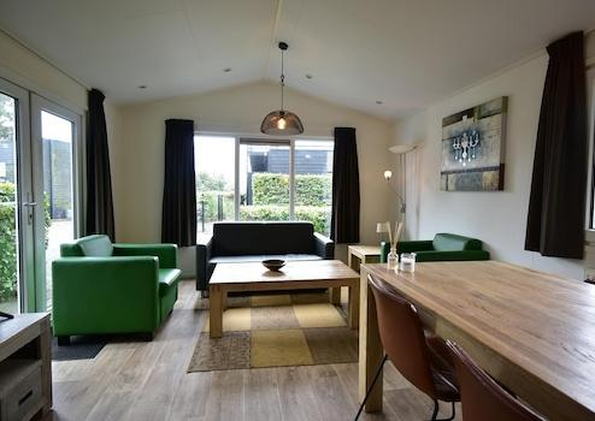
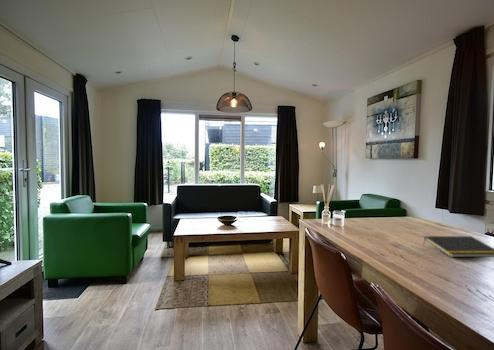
+ notepad (461, 246)
